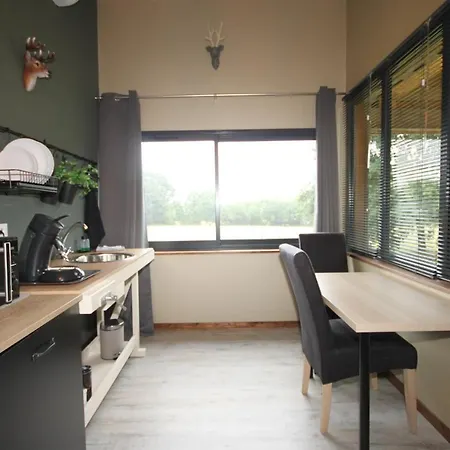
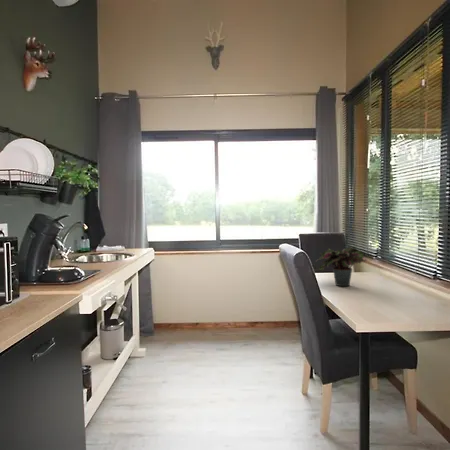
+ potted plant (341, 266)
